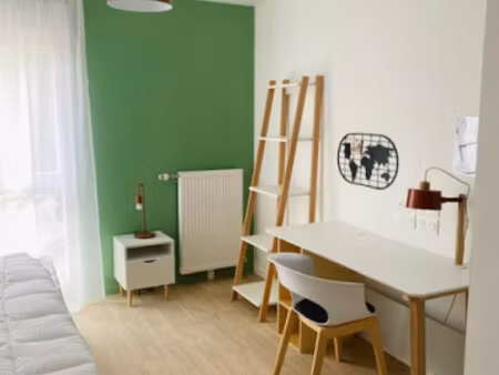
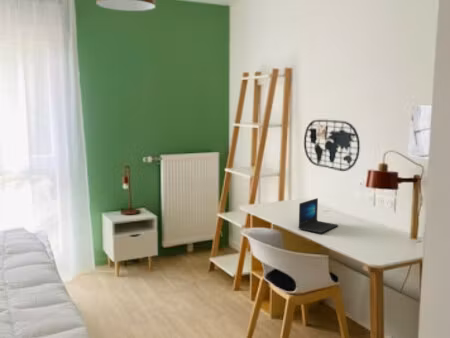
+ laptop (316, 214)
